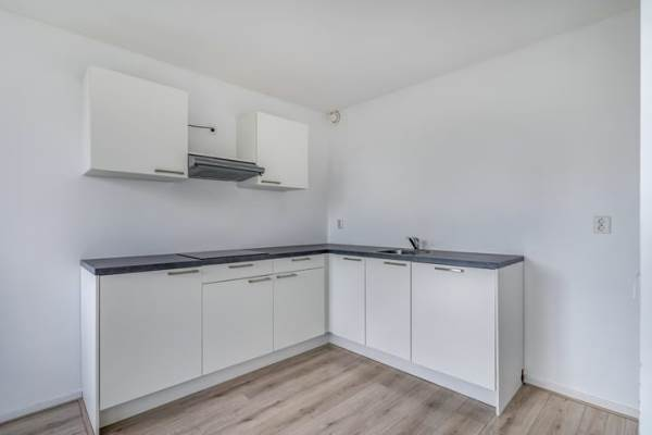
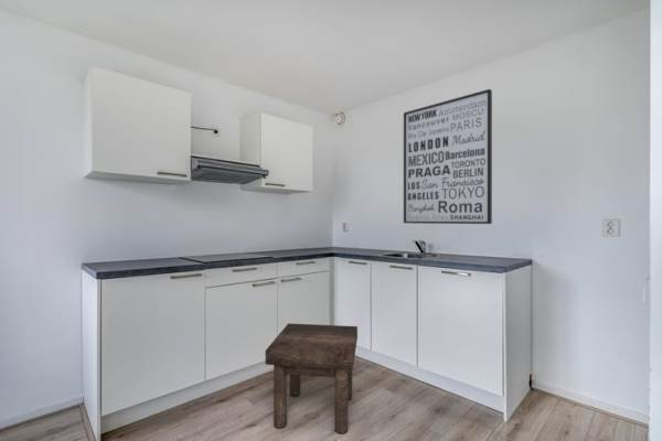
+ wall art (442, 162)
+ stool (316, 373)
